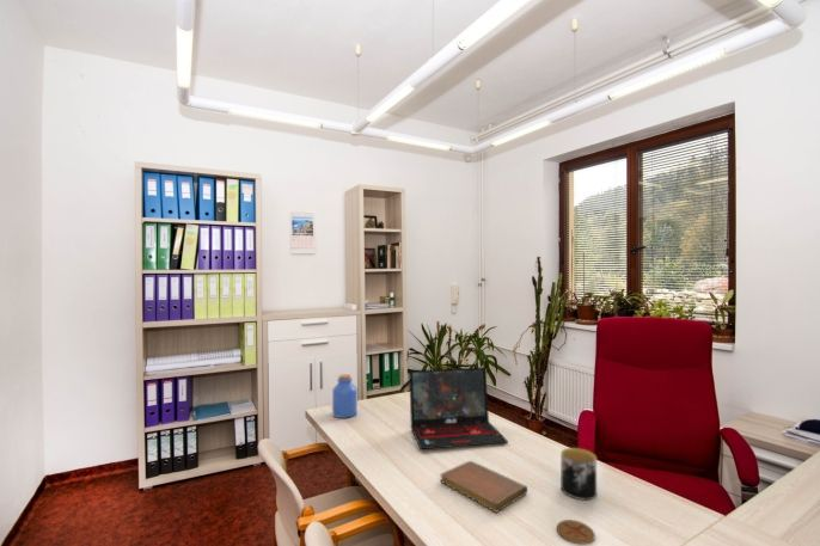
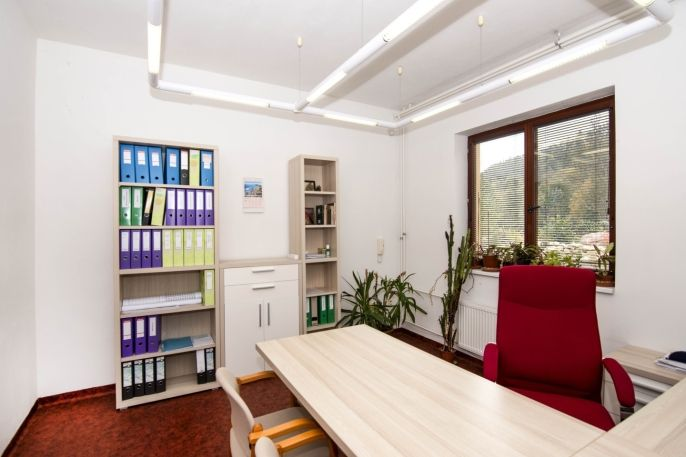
- jar (344, 394)
- mug (576, 474)
- coaster (575, 530)
- notebook (482, 483)
- laptop (455, 405)
